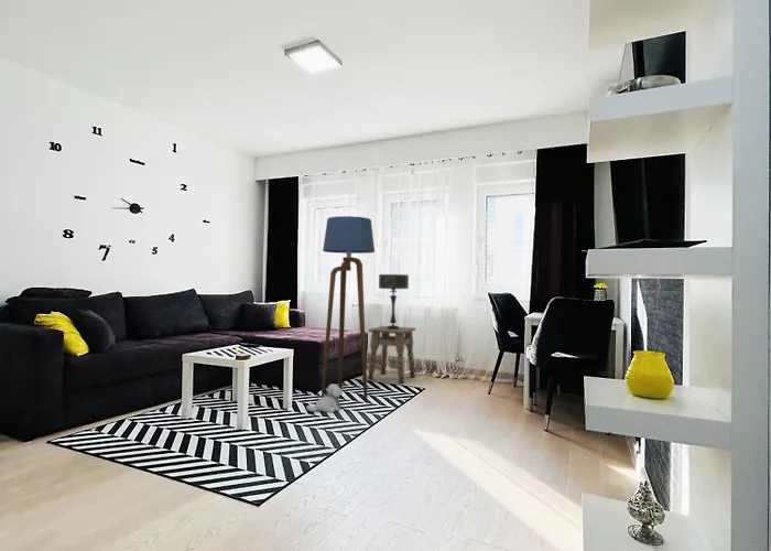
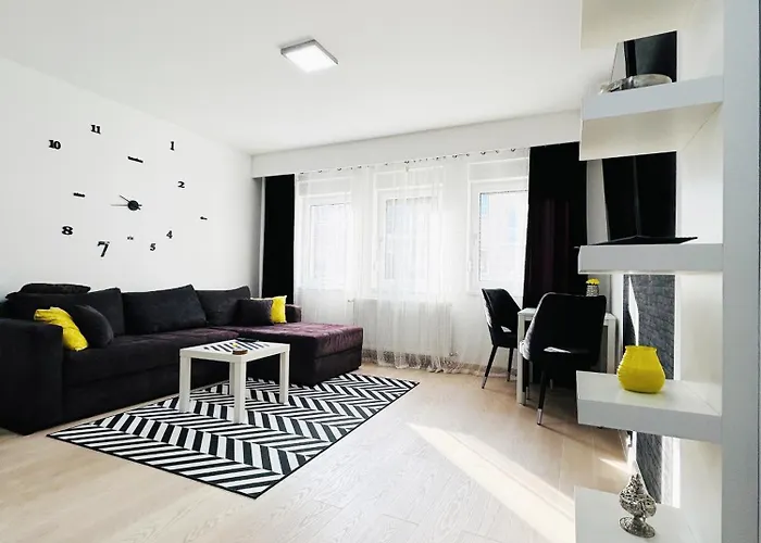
- floor lamp (344, 306)
- plush toy (324, 397)
- side table (397, 352)
- table lamp (393, 301)
